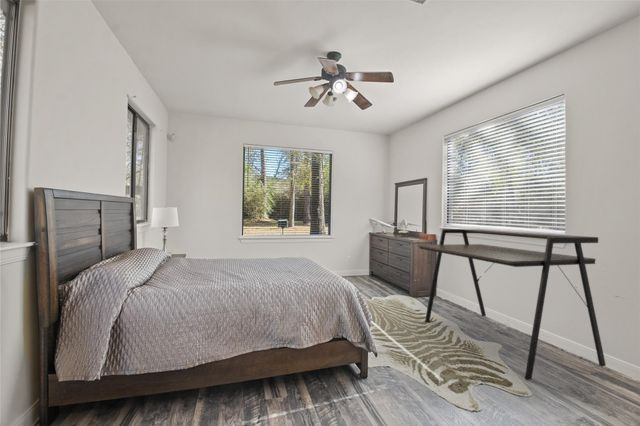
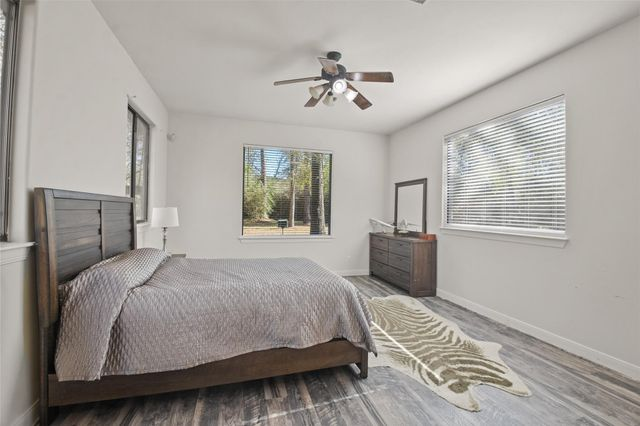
- desk (480, 292)
